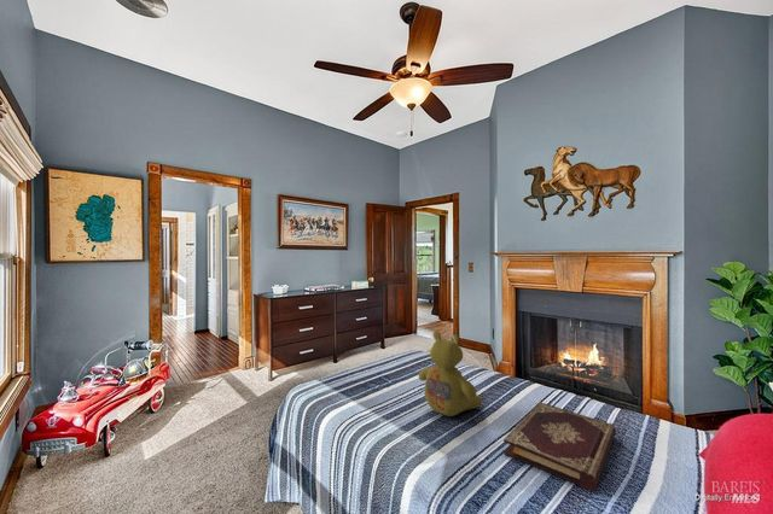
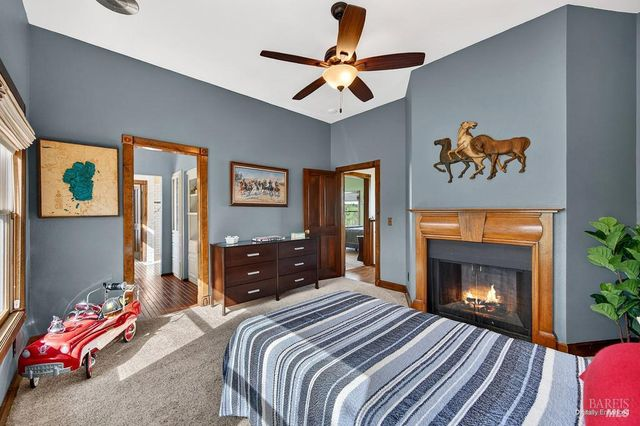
- stuffed bear (452, 369)
- book (562, 438)
